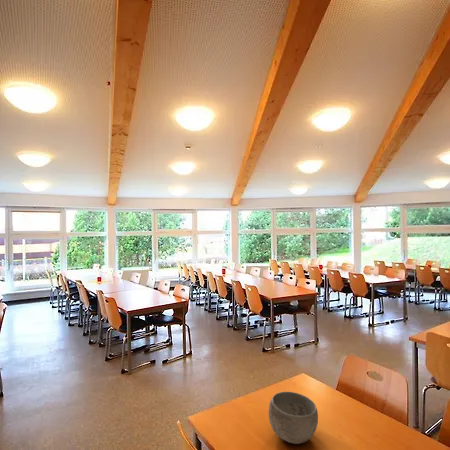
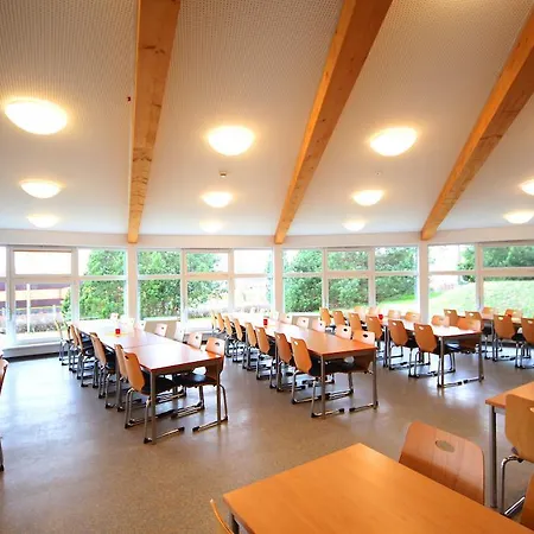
- bowl (292, 418)
